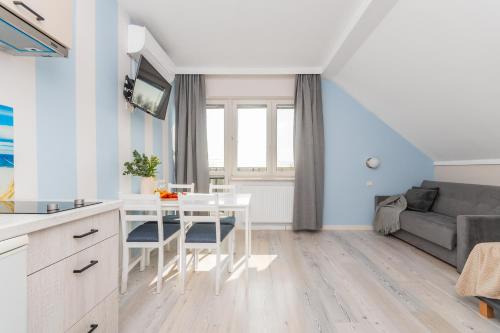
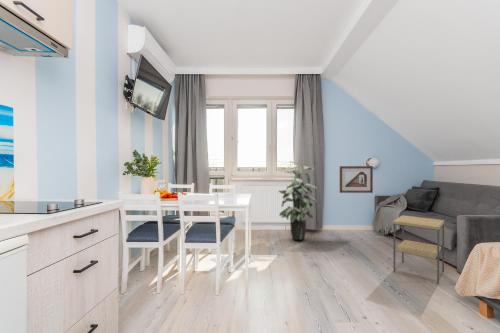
+ picture frame (356, 179)
+ indoor plant (296, 199)
+ side table (418, 246)
